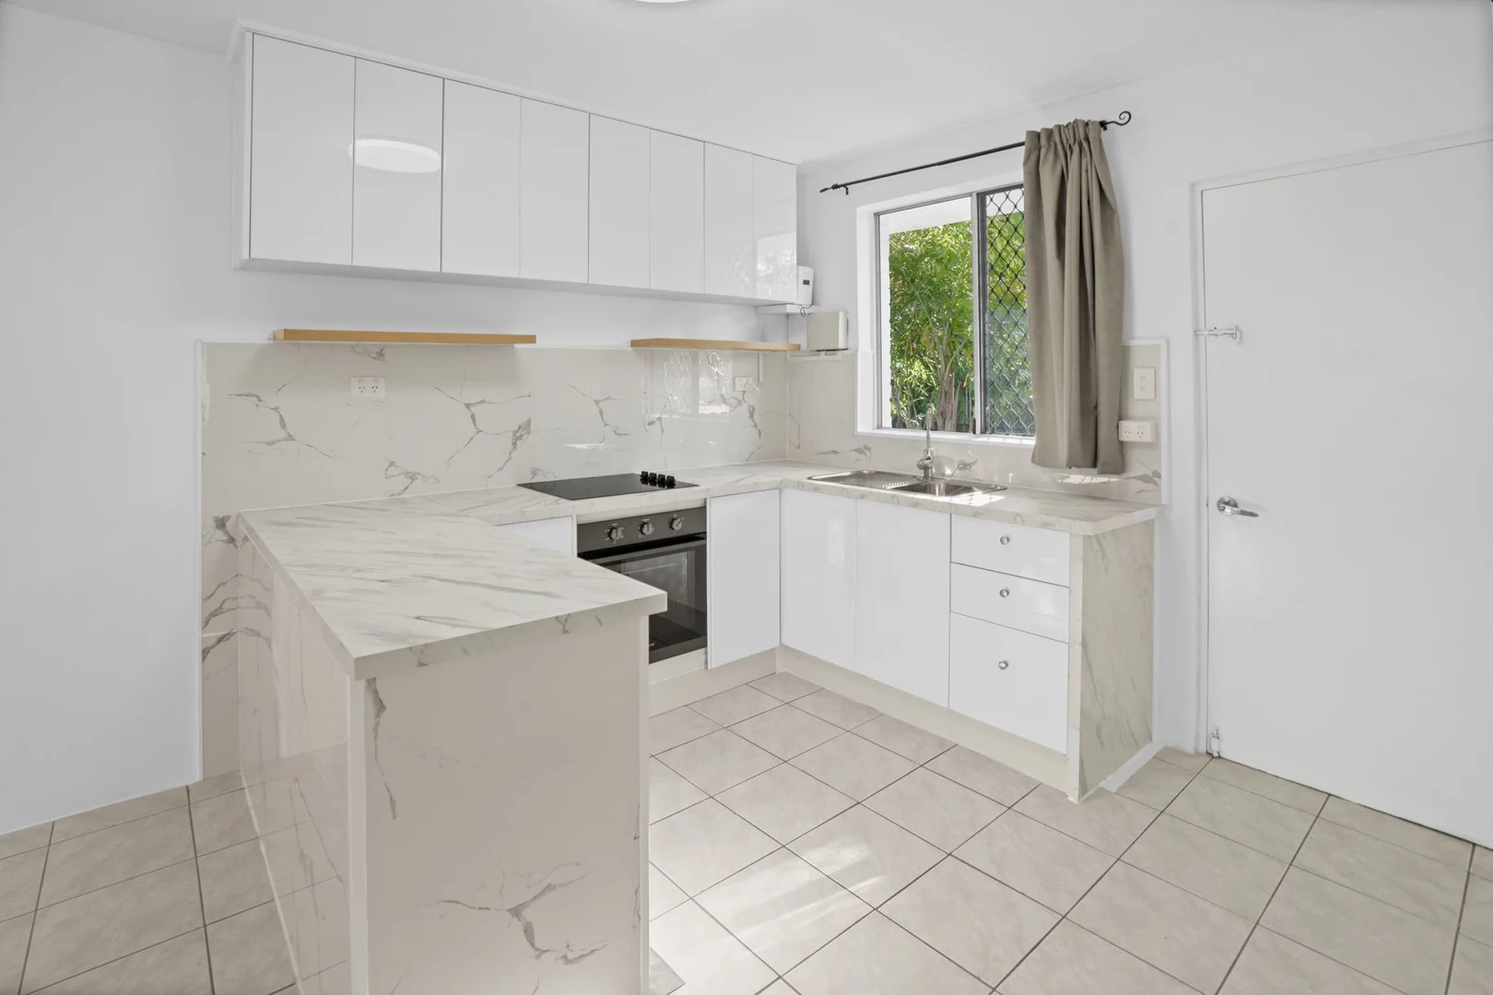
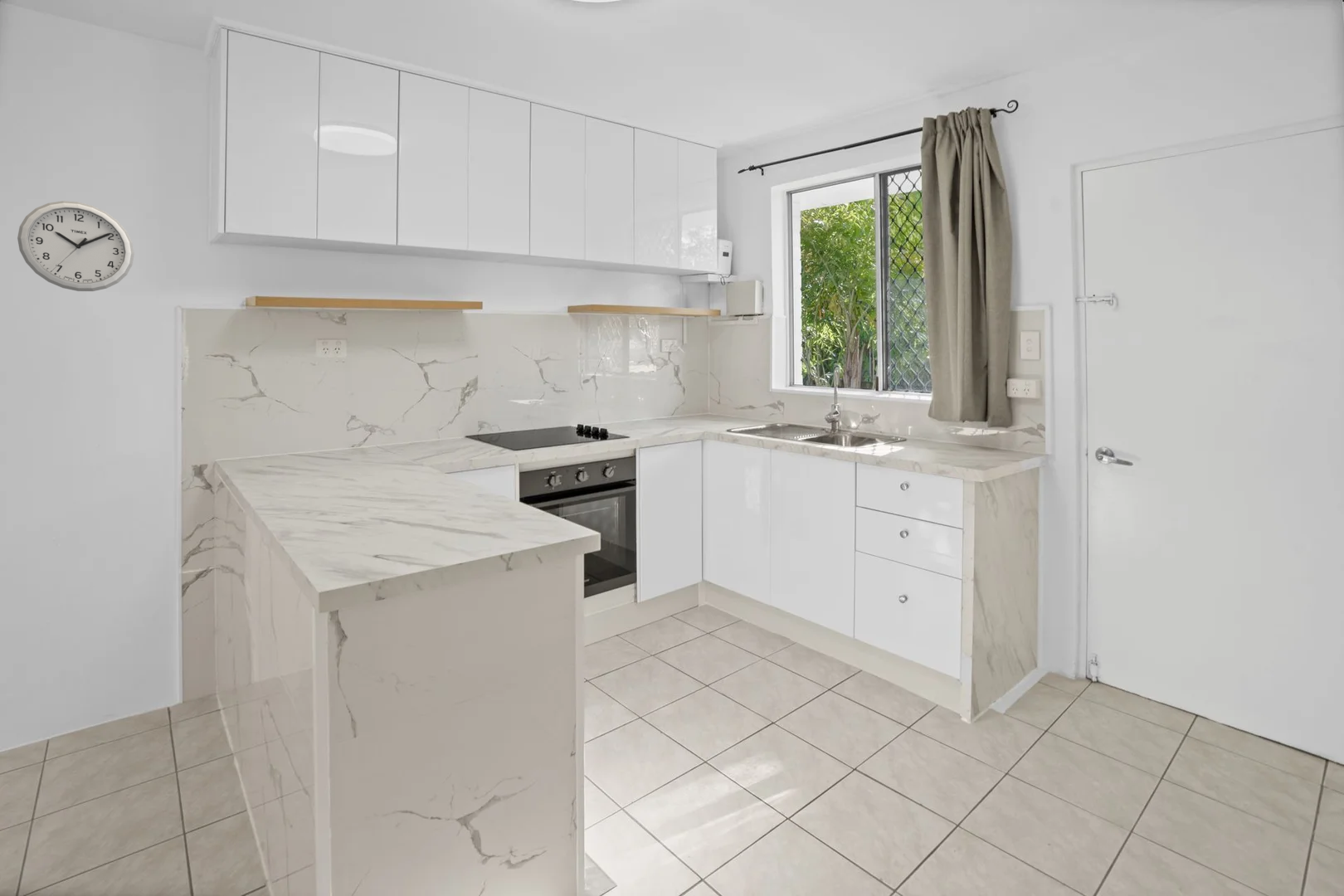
+ wall clock (78, 246)
